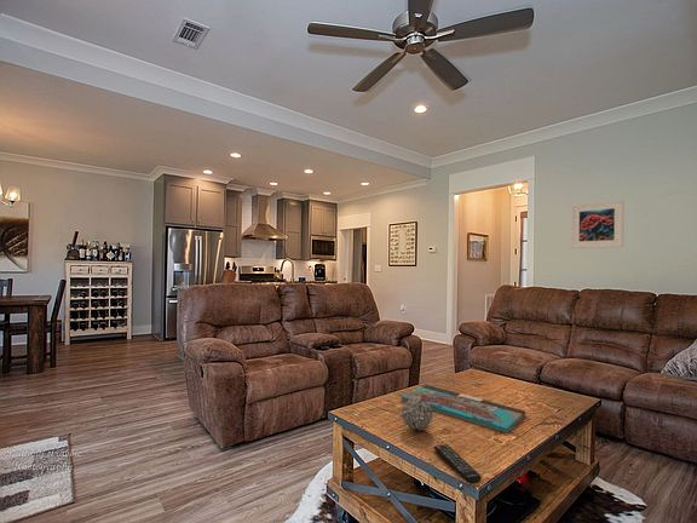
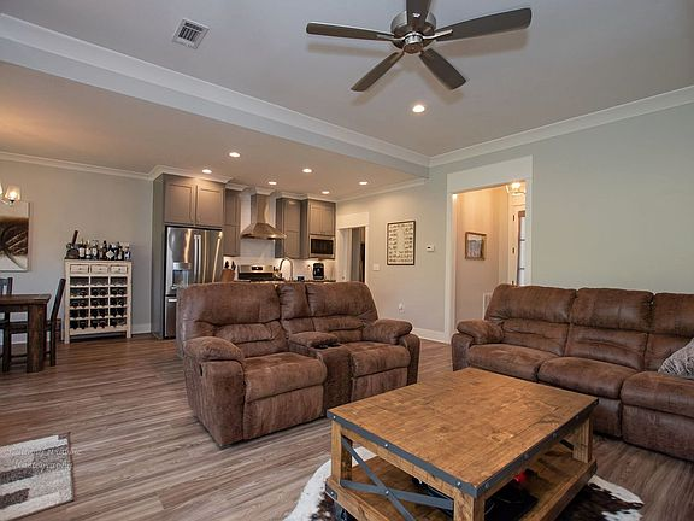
- board game (460, 403)
- remote control (455, 461)
- decorative ball (416, 412)
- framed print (595, 225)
